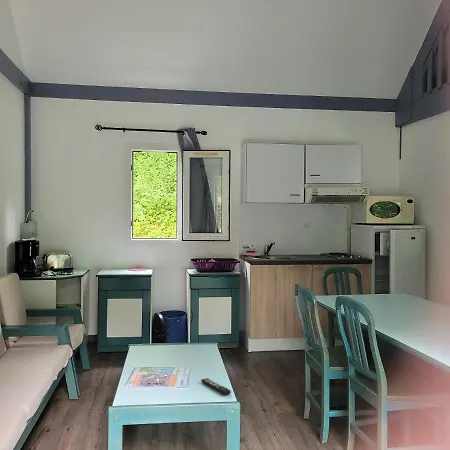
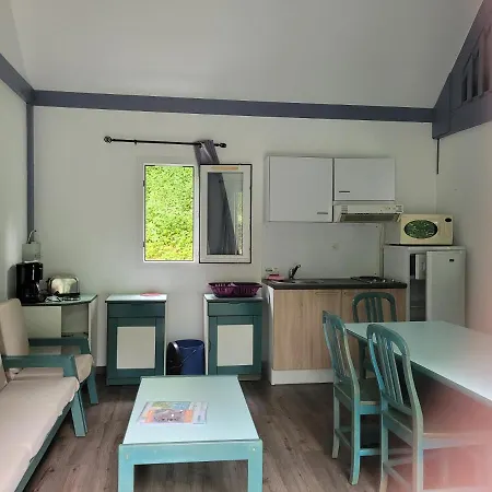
- remote control (215, 386)
